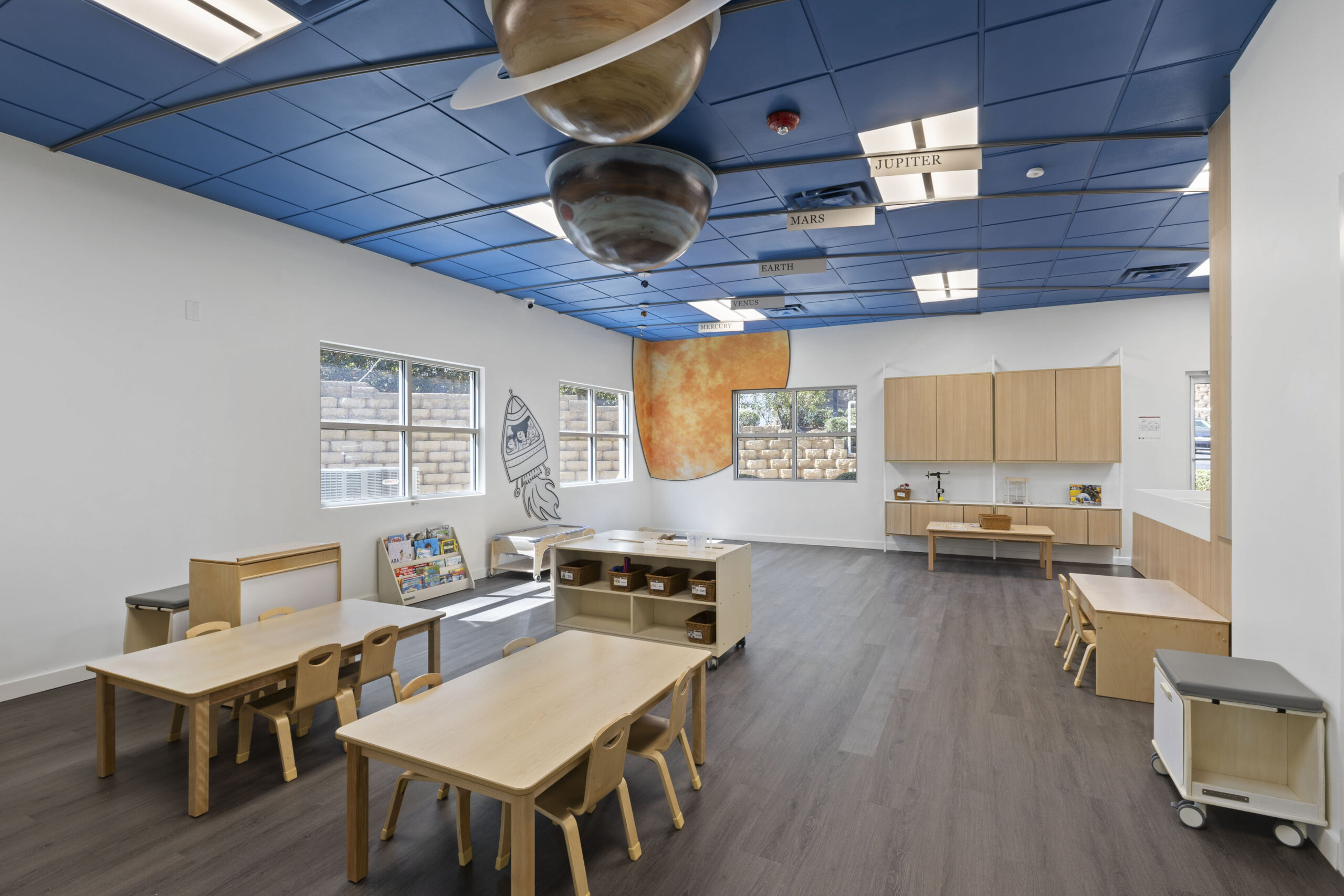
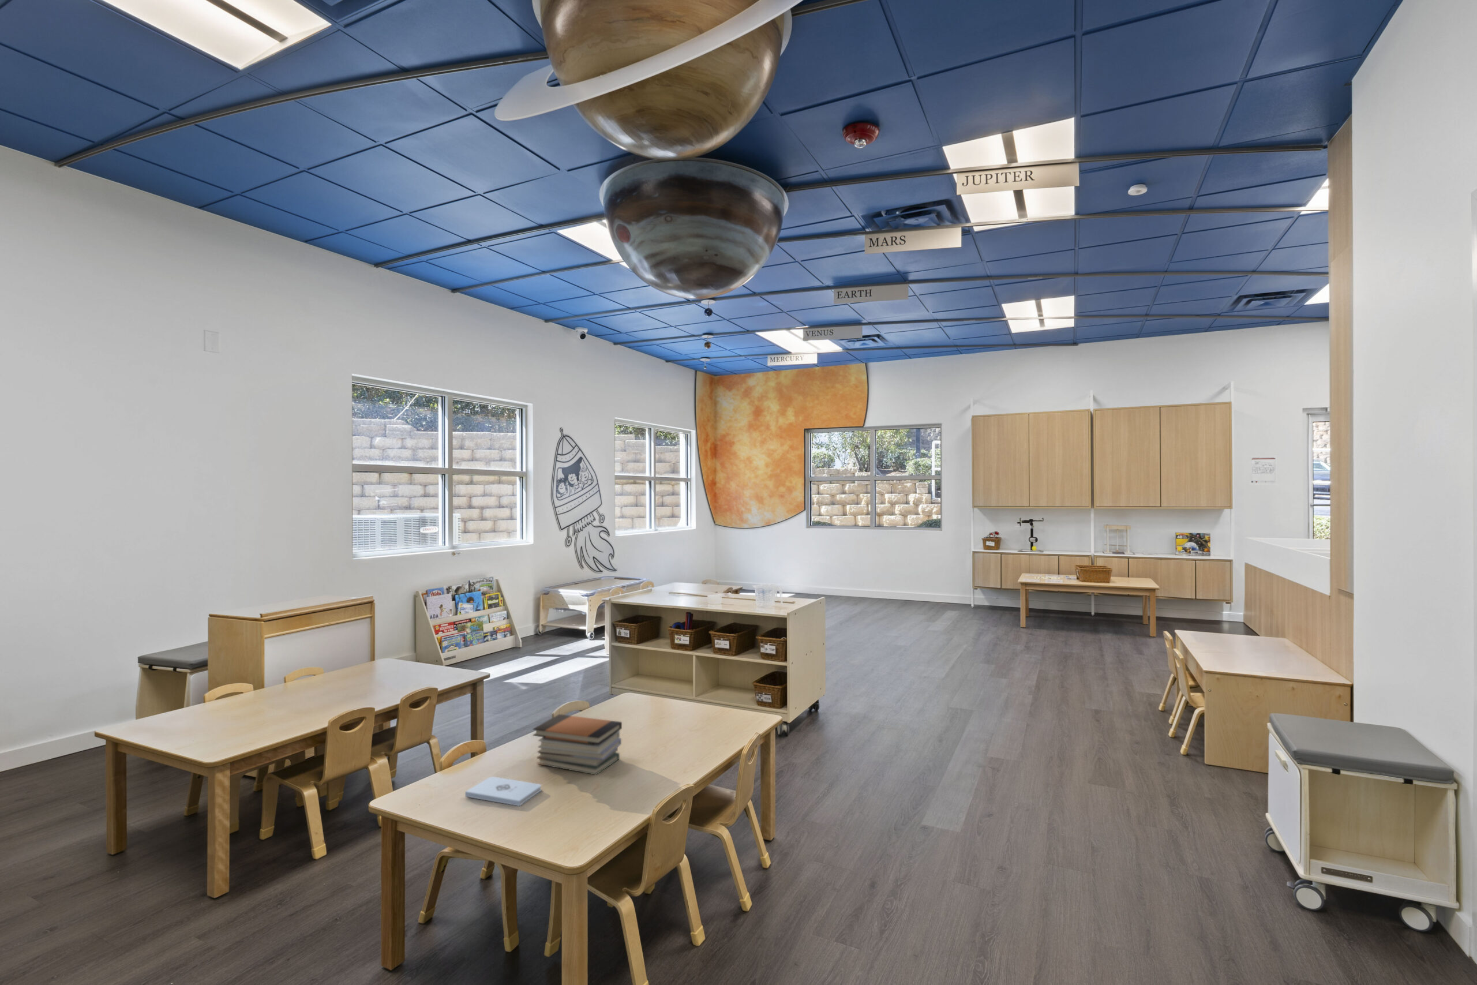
+ notepad (504, 790)
+ book stack (579, 743)
